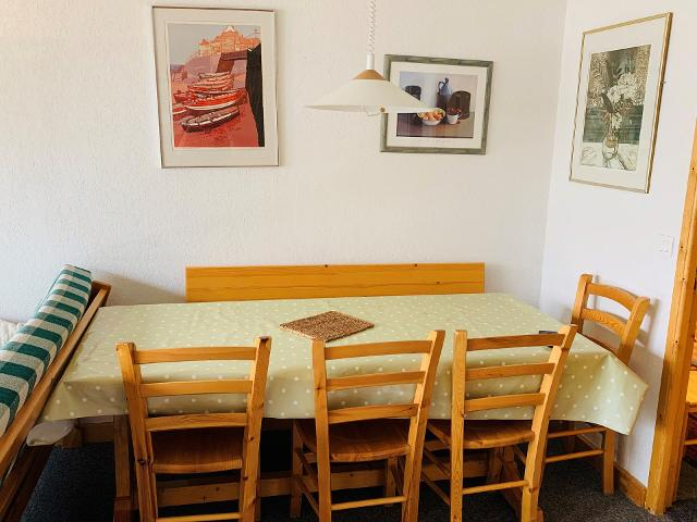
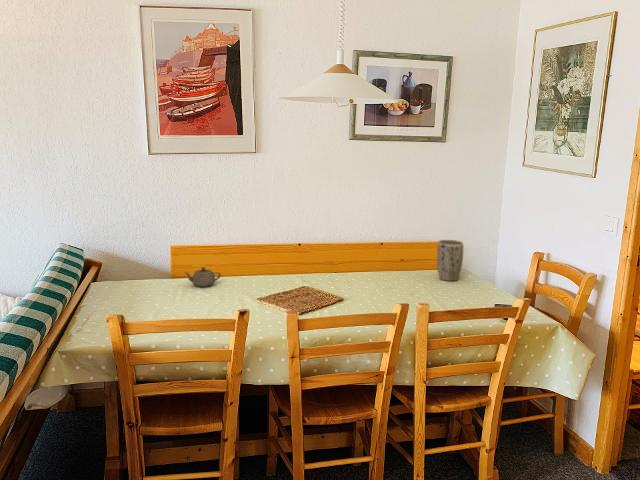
+ teapot (202, 276)
+ plant pot (449, 260)
